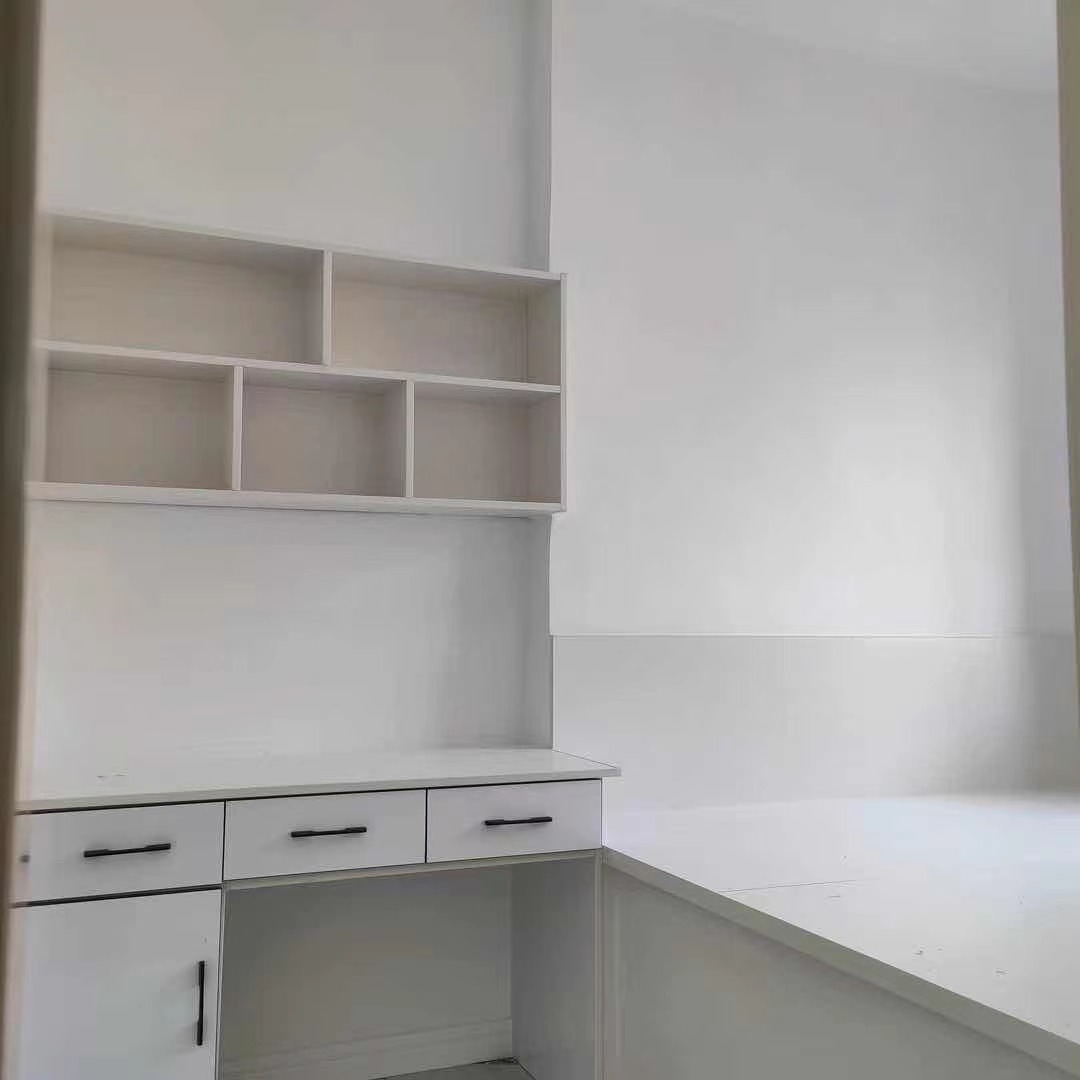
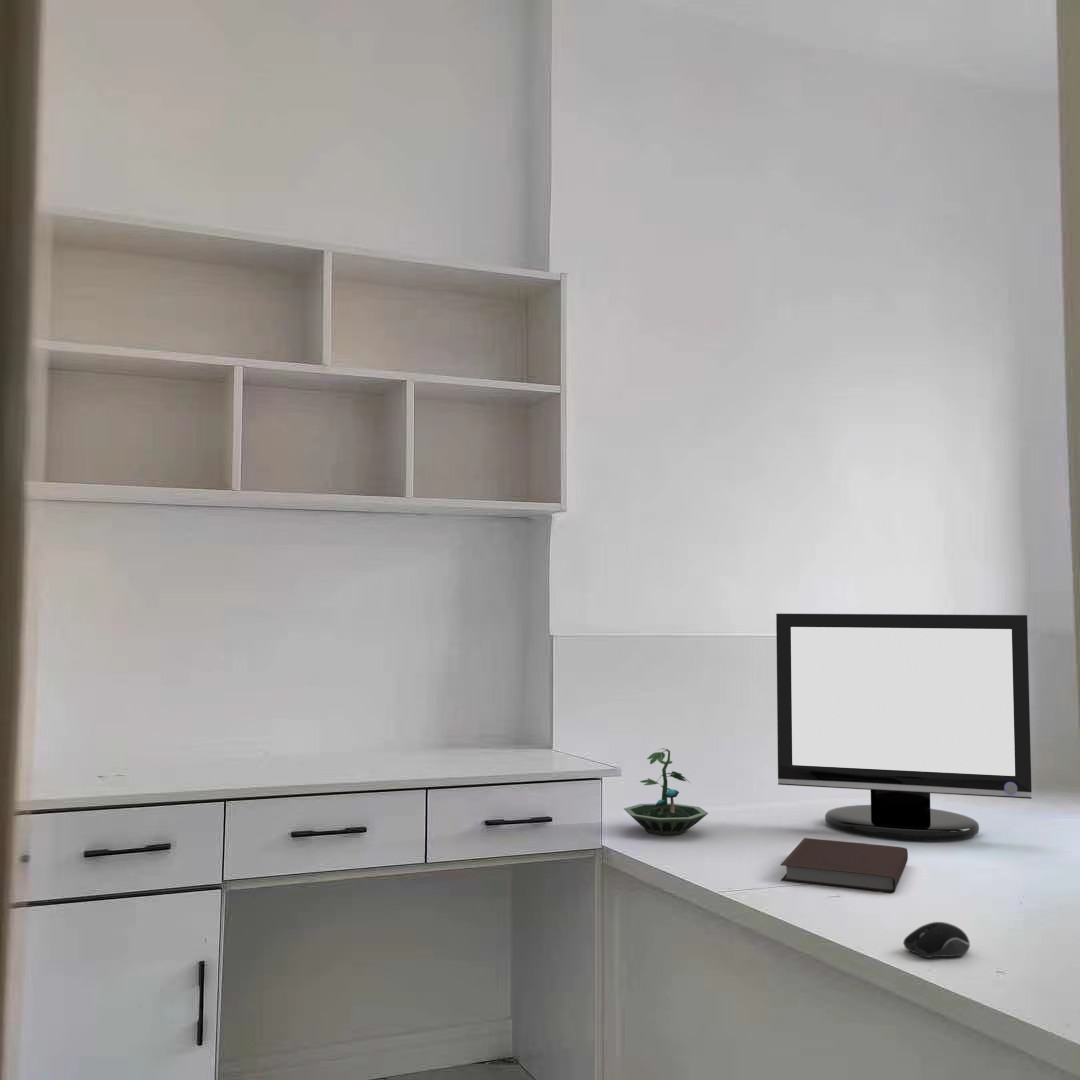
+ monitor (898, 720)
+ computer mouse (938, 937)
+ terrarium (665, 765)
+ notebook (846, 863)
